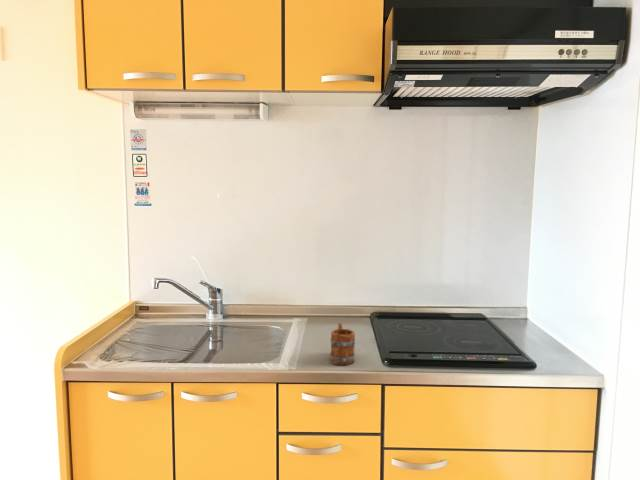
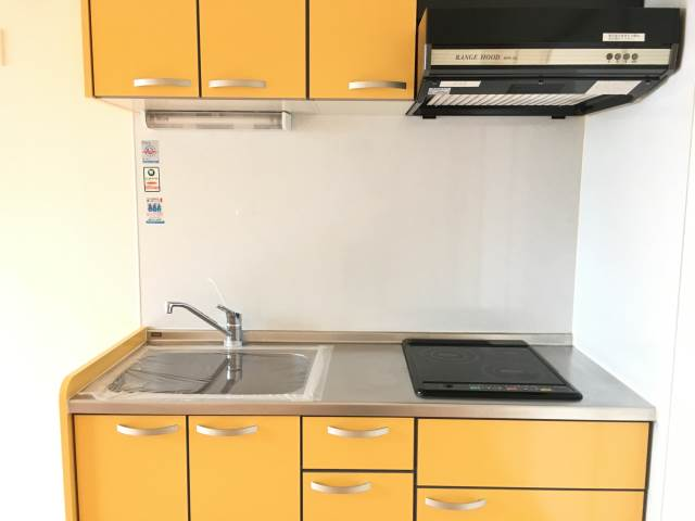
- mug (341, 343)
